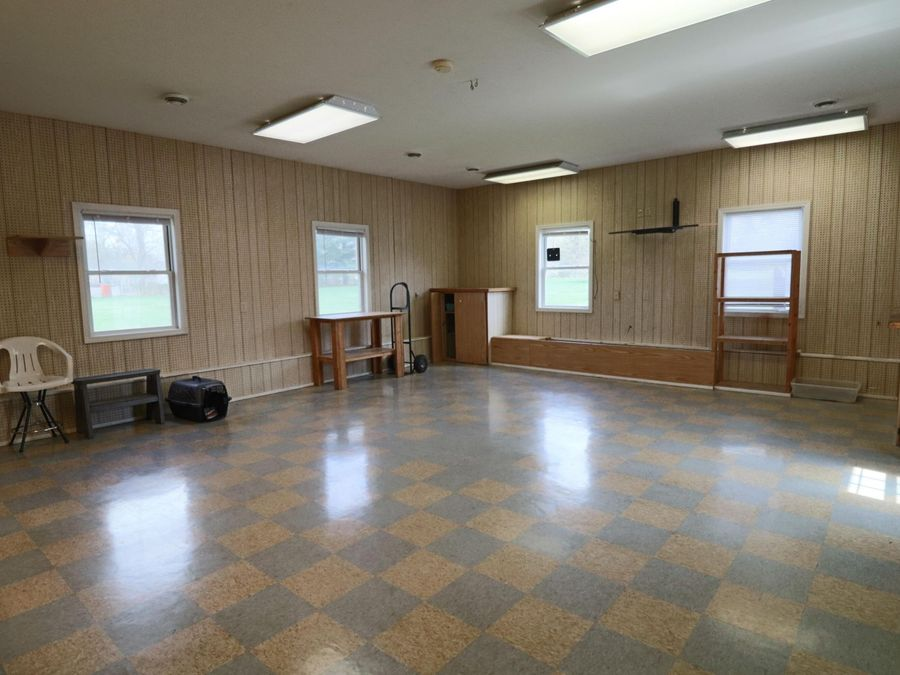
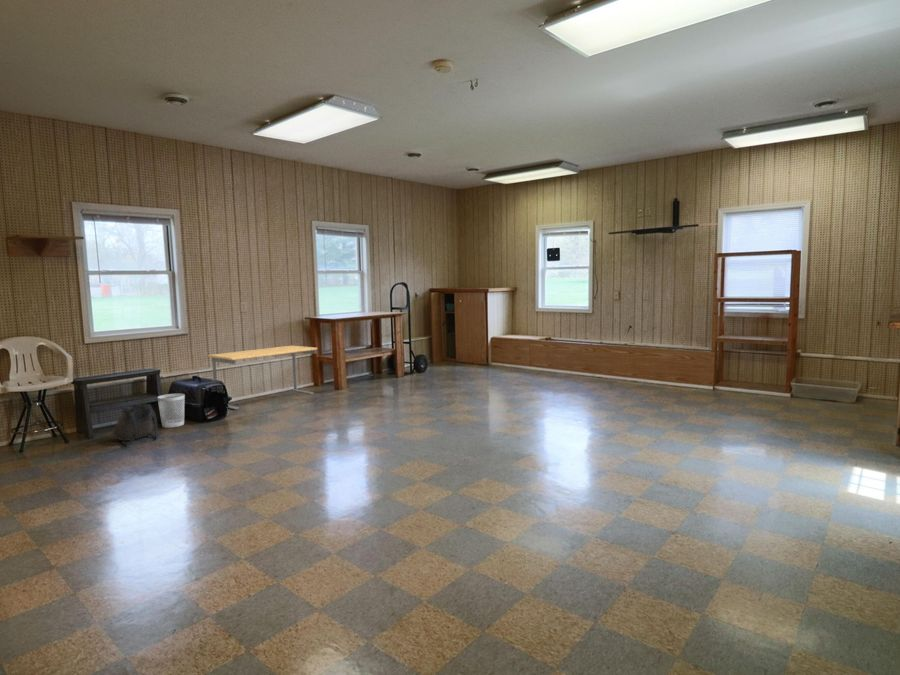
+ desk (260, 356)
+ wastebasket (172, 410)
+ backpack (137, 421)
